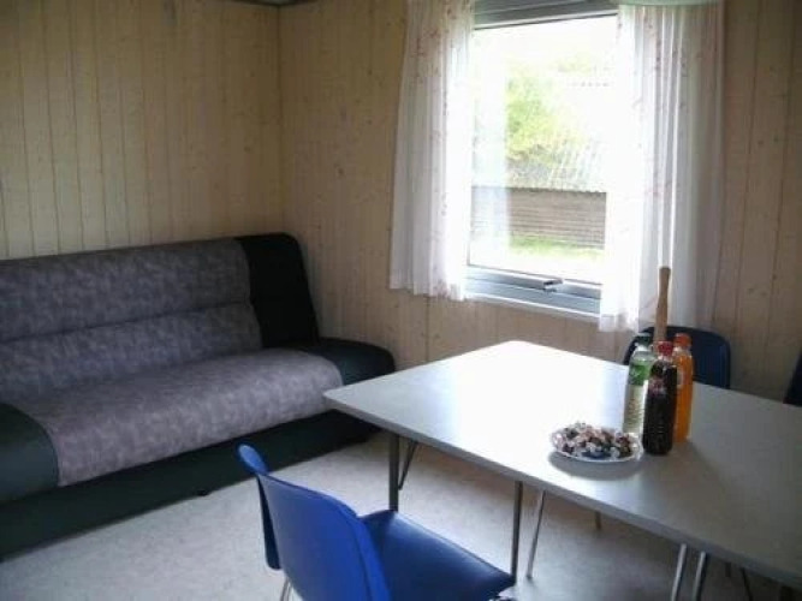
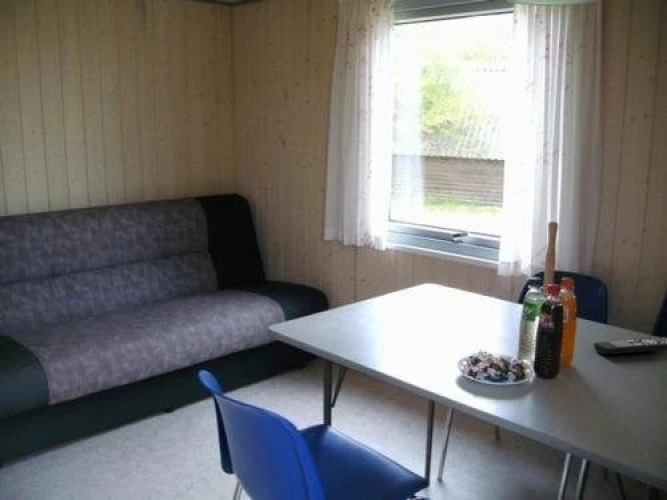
+ remote control (638, 346)
